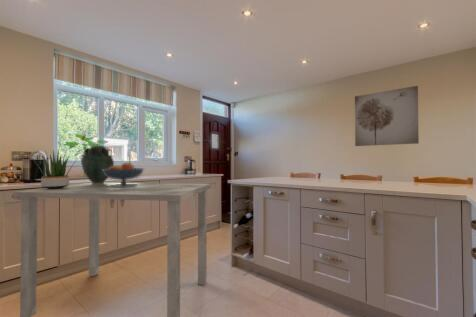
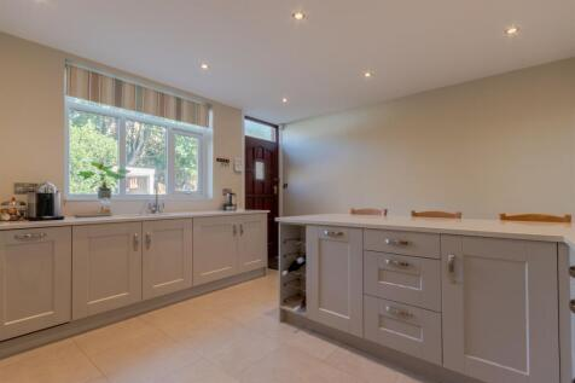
- wall art (384, 118)
- dining table (98, 242)
- vase (98, 164)
- potted plant (55, 168)
- fruit bowl (123, 174)
